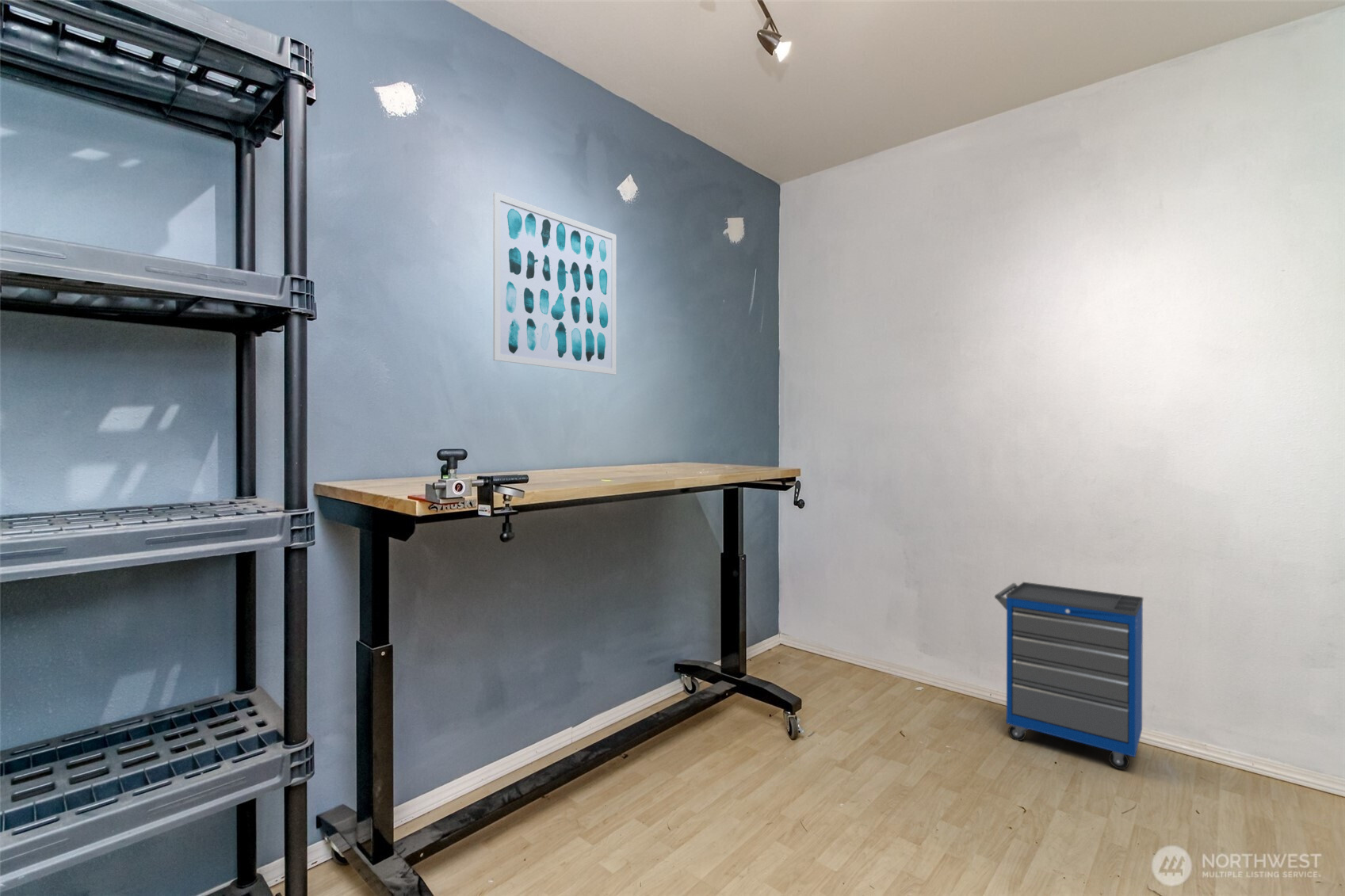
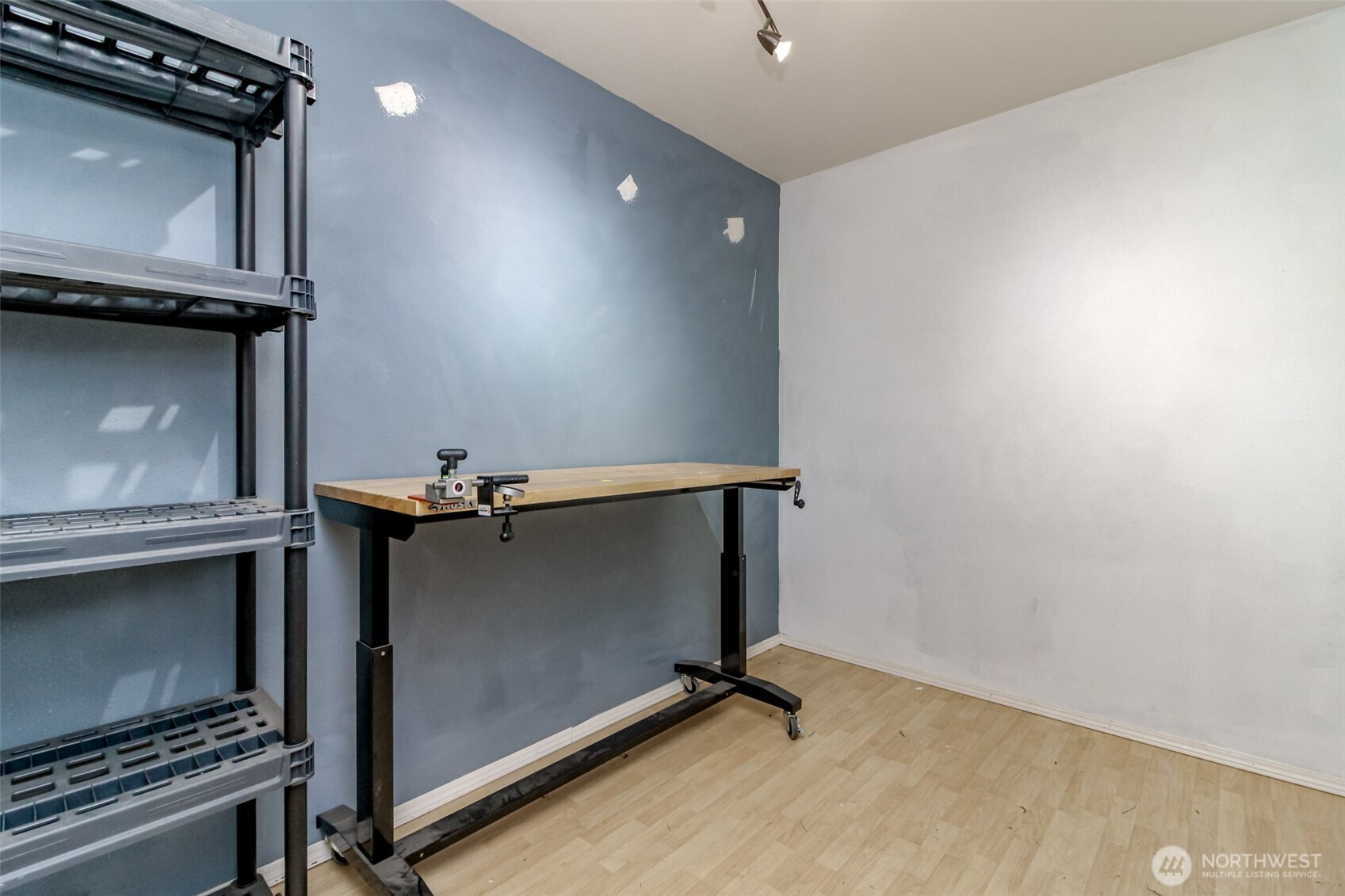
- cabinet (1067, 668)
- wall art (560, 292)
